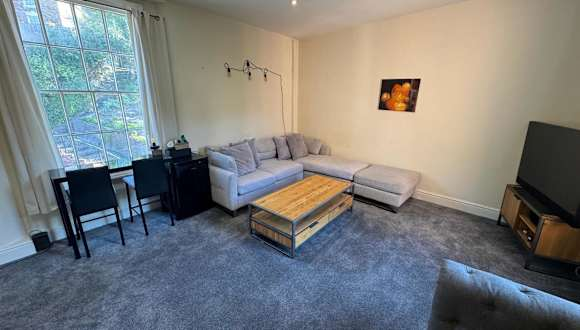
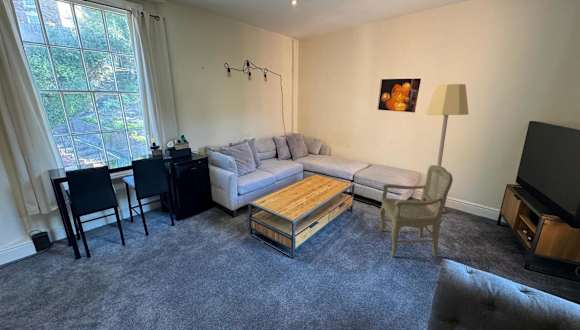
+ armchair (410, 207)
+ lamp (441, 150)
